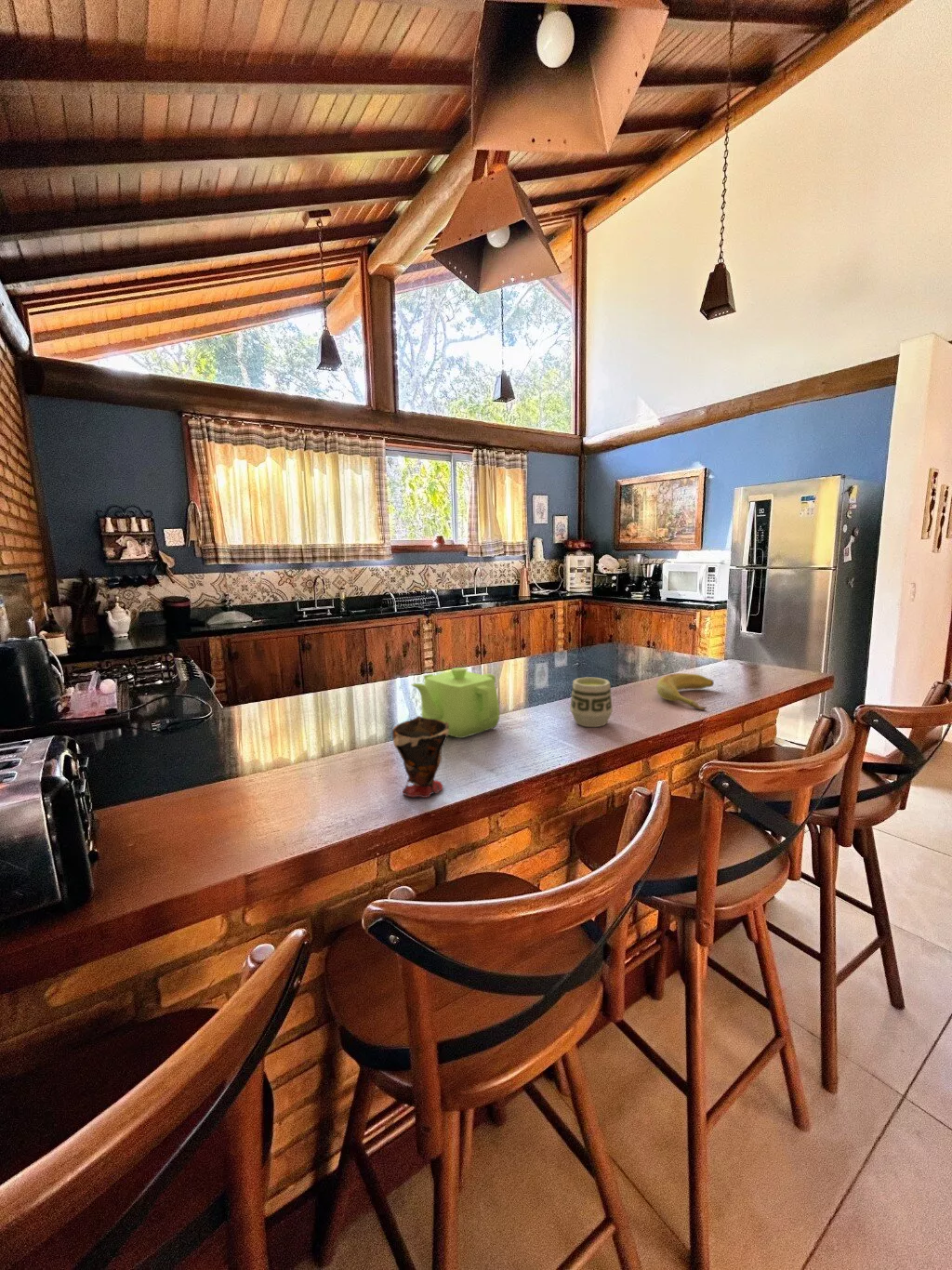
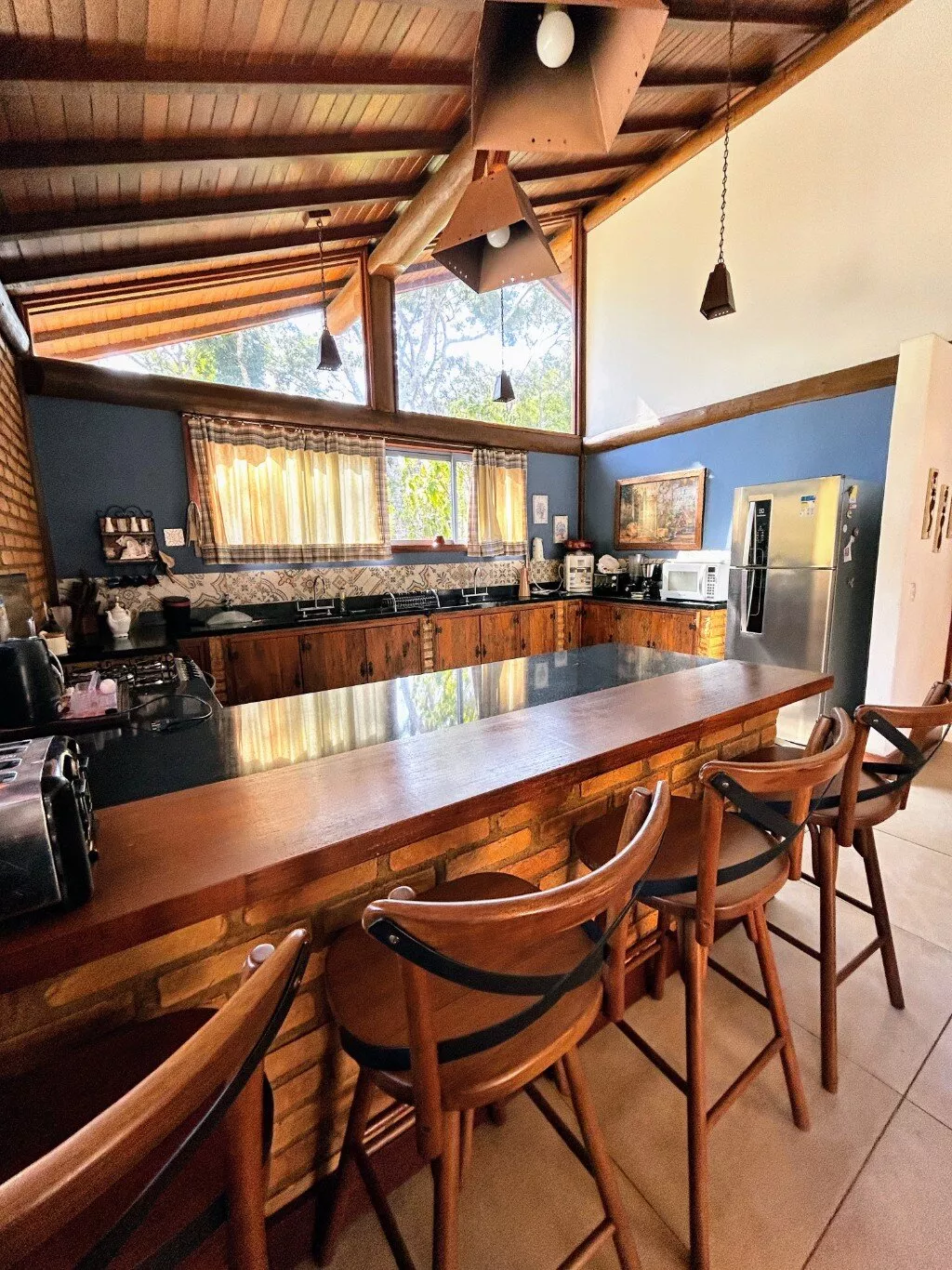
- cup (590, 701)
- banana (690, 688)
- teapot (455, 698)
- cup (421, 758)
